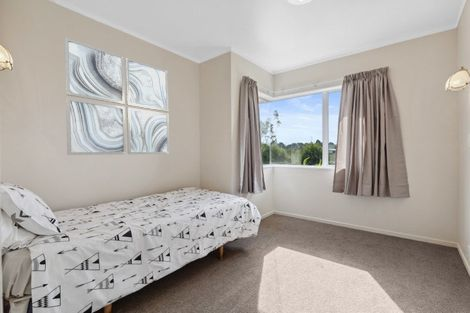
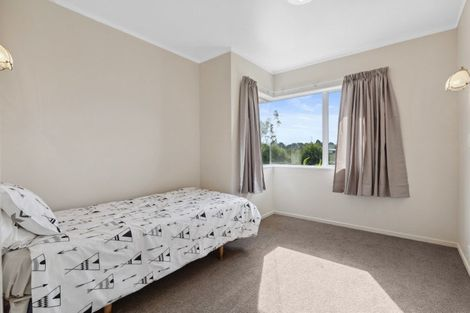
- wall art (124, 107)
